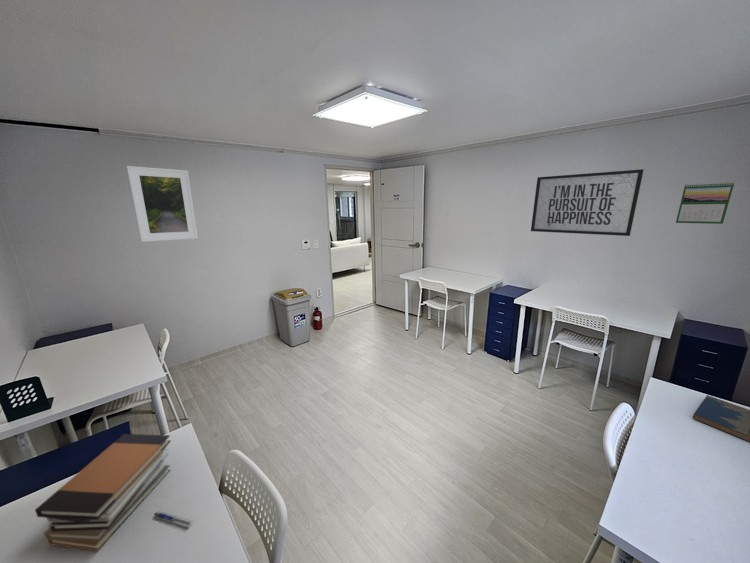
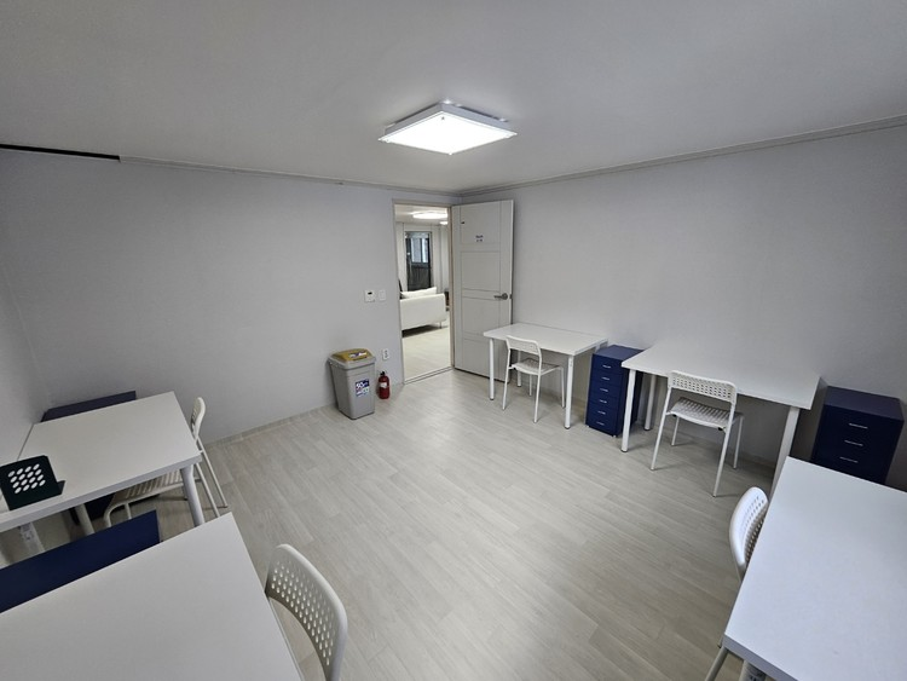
- mirror (580, 204)
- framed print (165, 205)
- book stack (115, 484)
- hardcover book (727, 416)
- pen (173, 518)
- calendar (703, 203)
